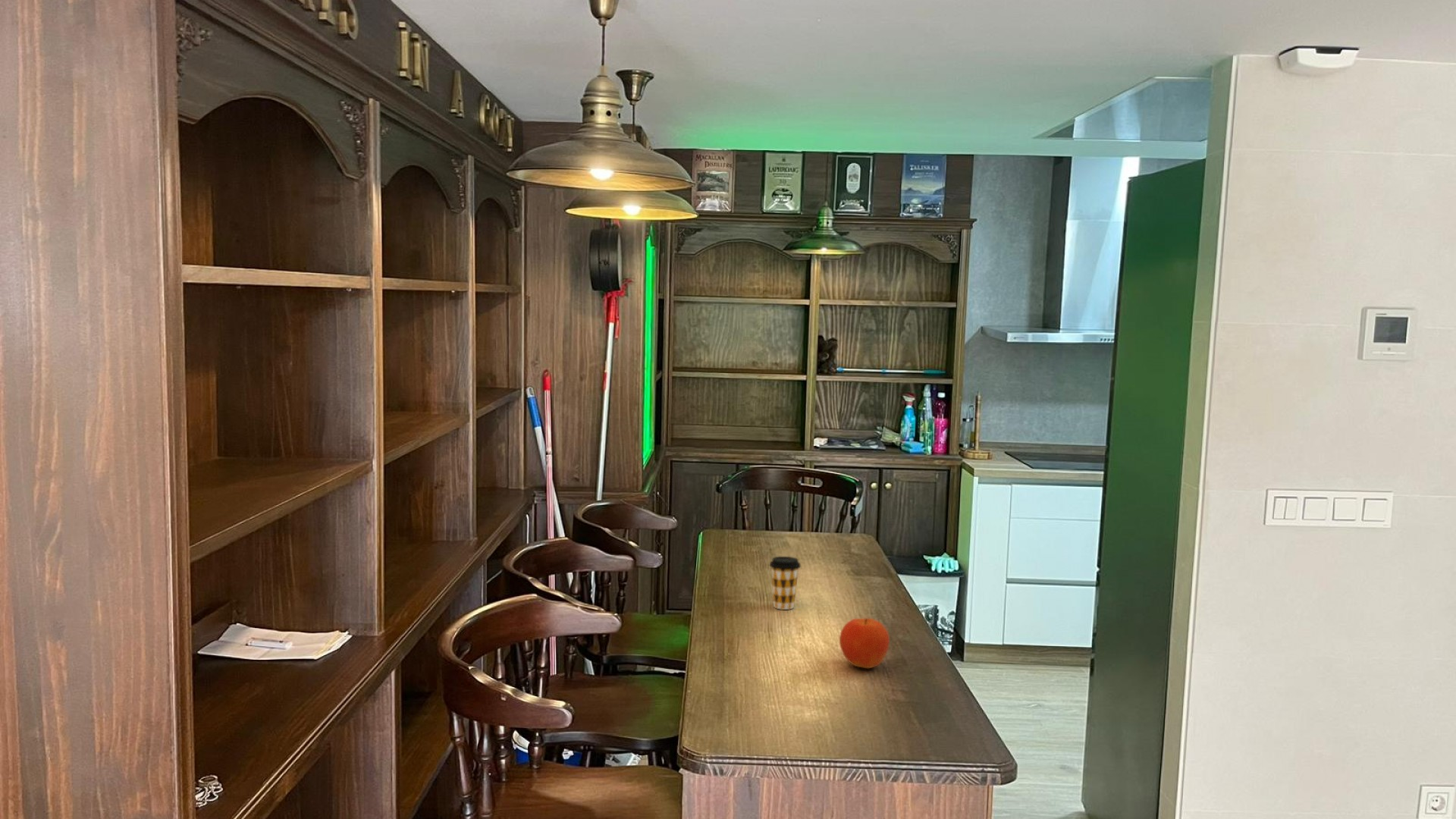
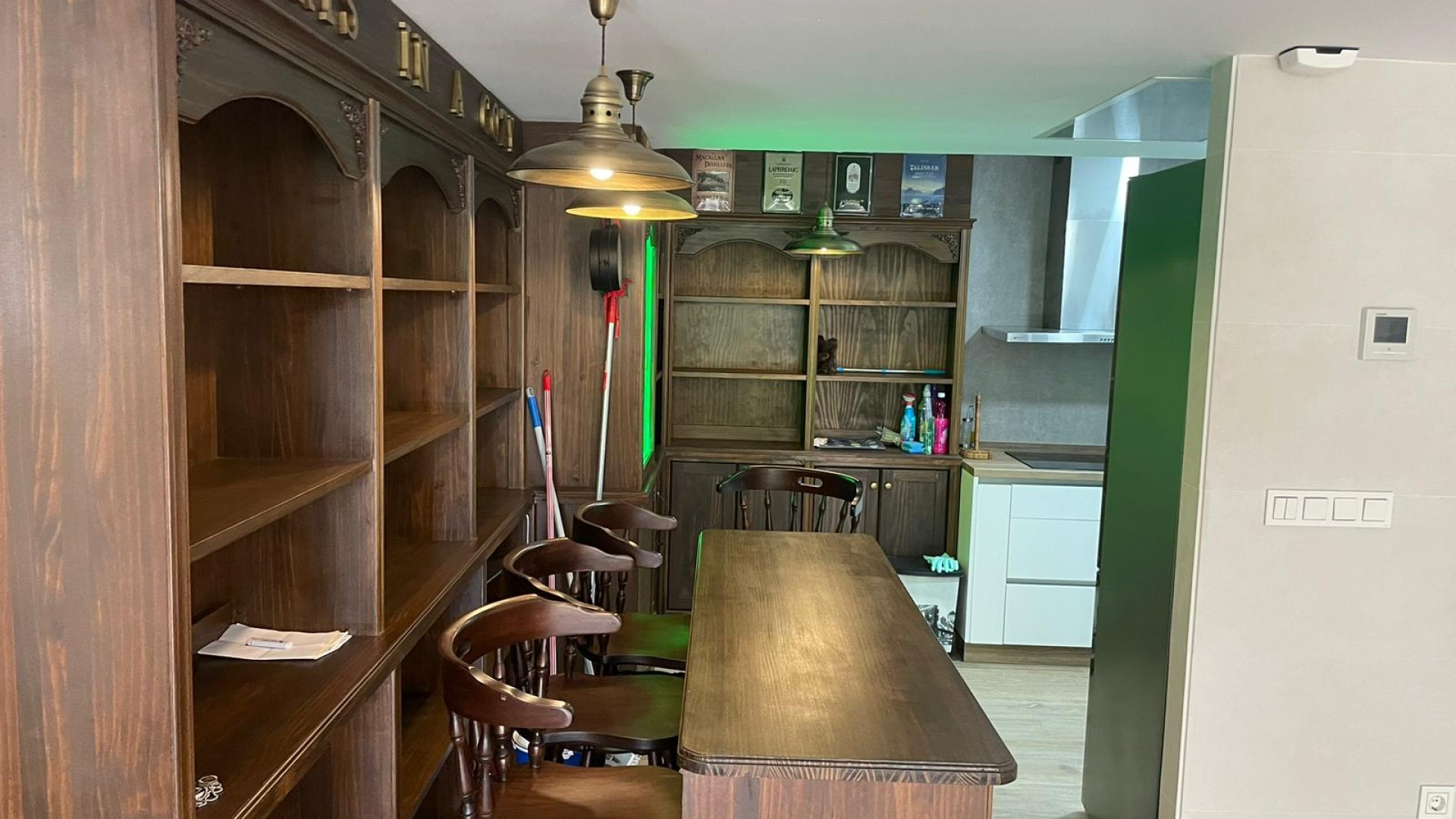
- fruit (864, 642)
- coffee cup (784, 582)
